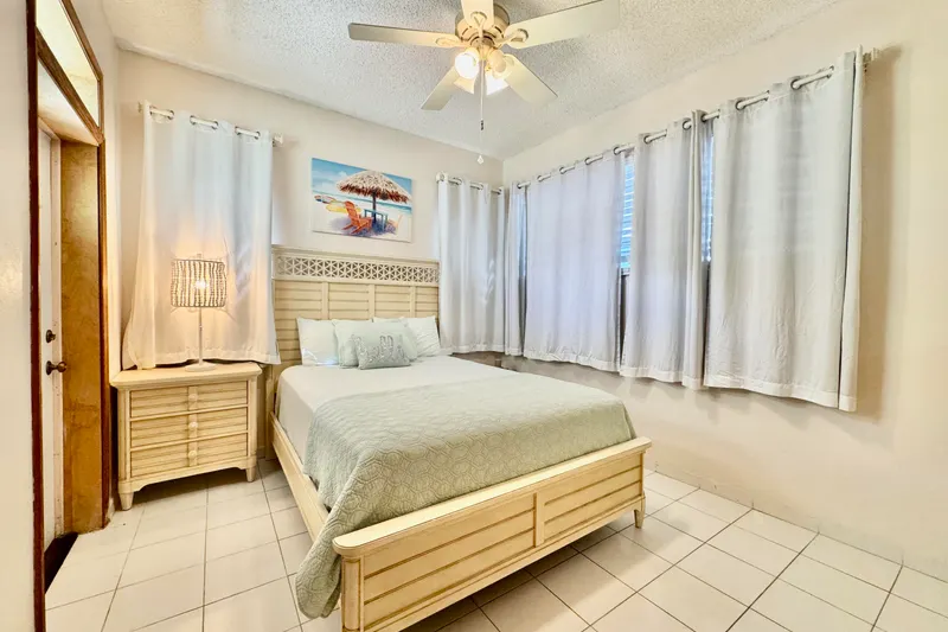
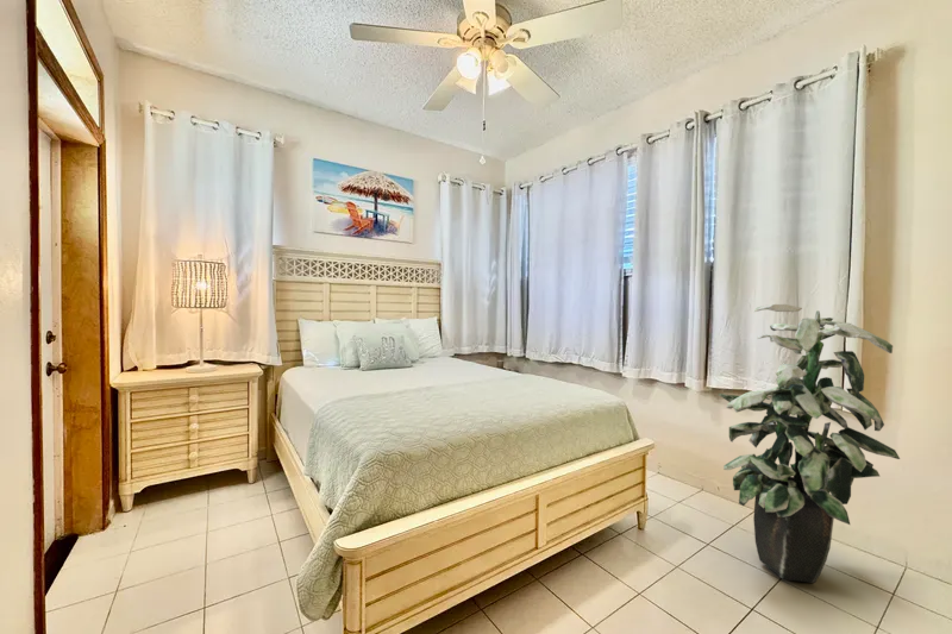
+ indoor plant (793, 435)
